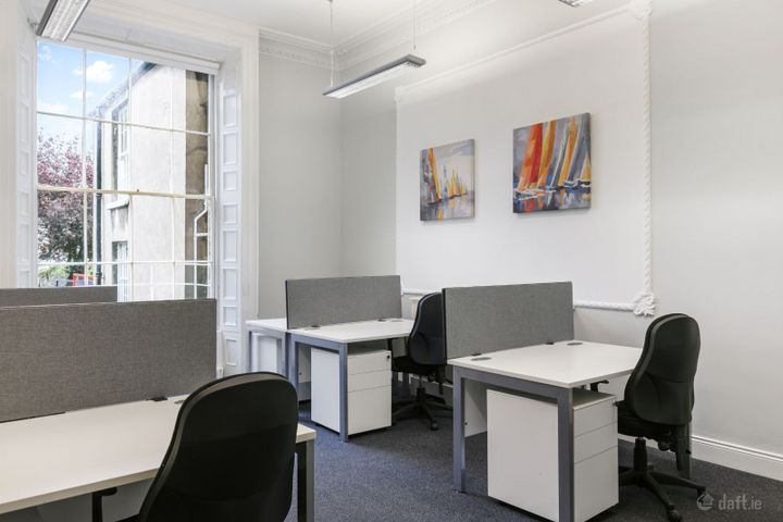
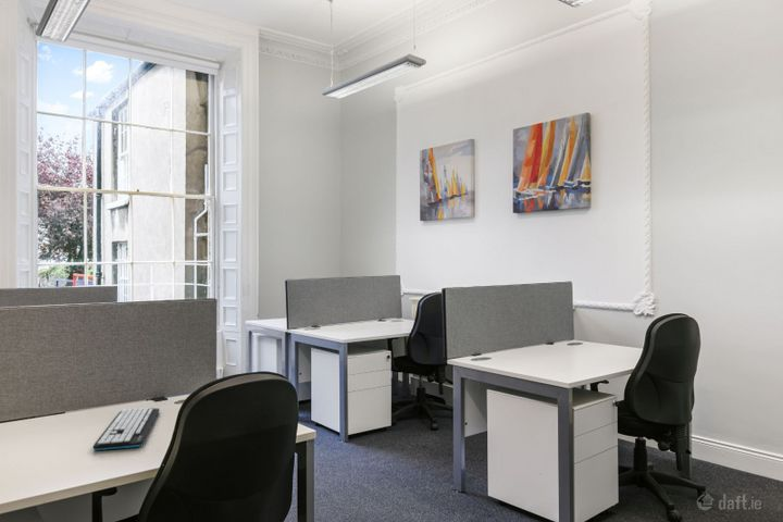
+ keyboard (129, 425)
